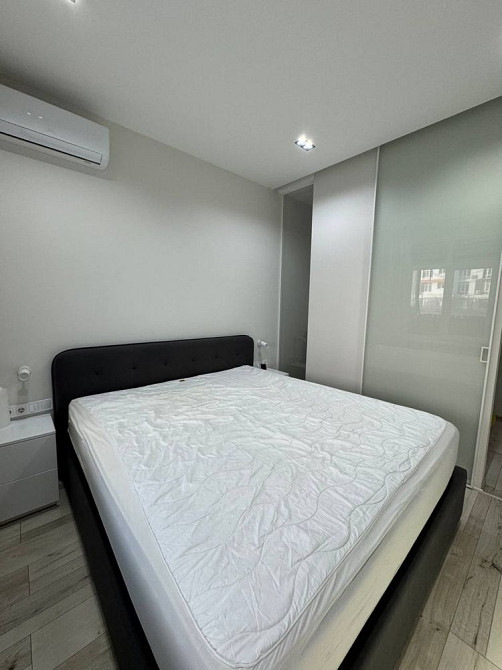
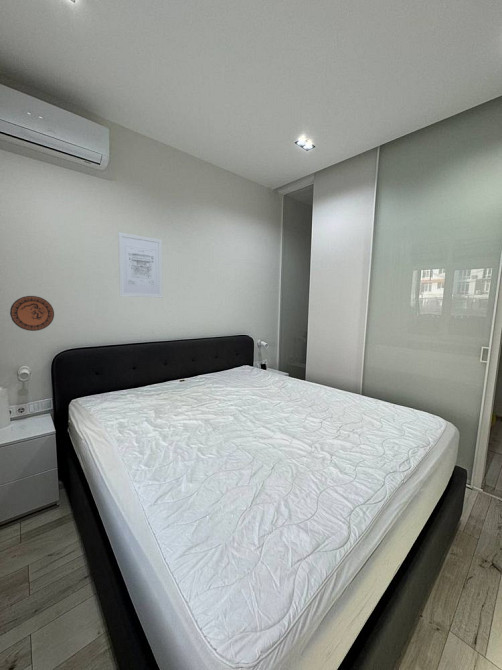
+ decorative plate (32, 313)
+ wall art (141, 267)
